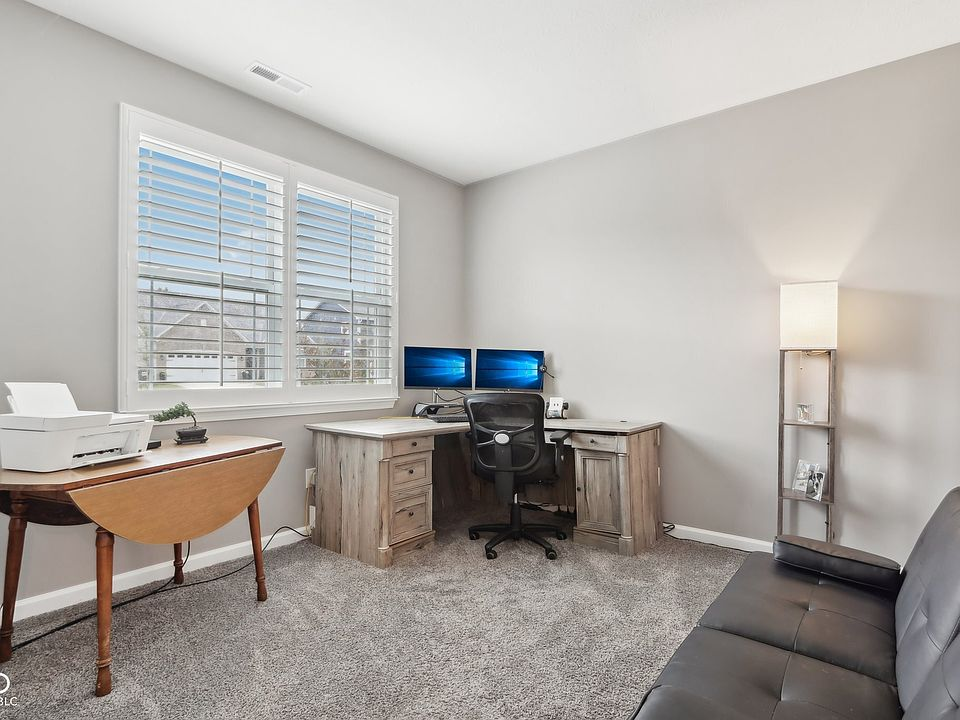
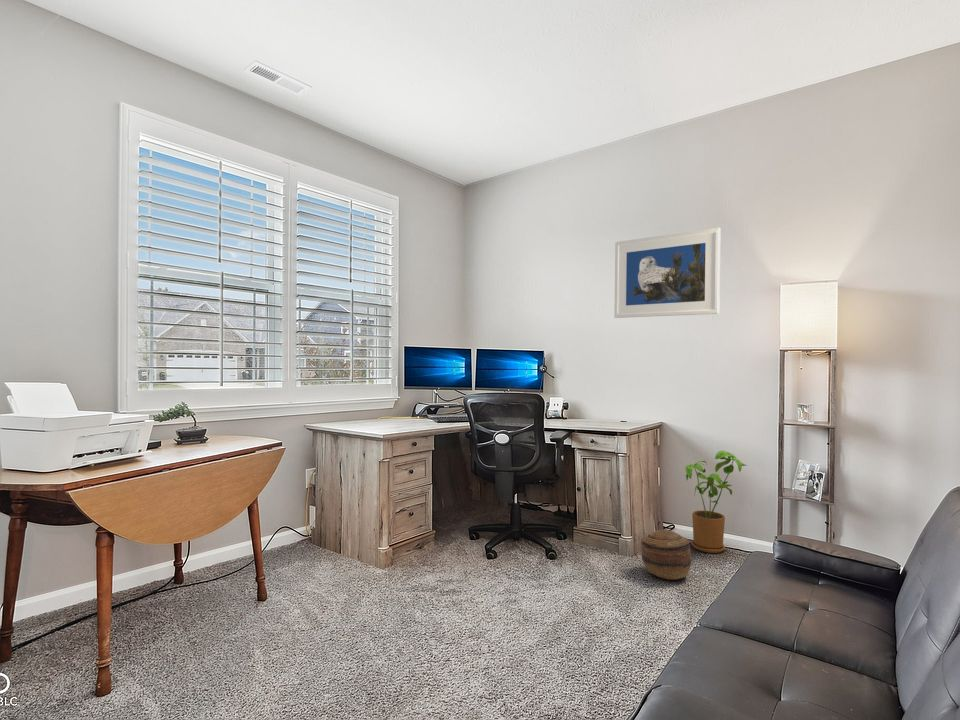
+ basket (665, 553)
+ house plant (710, 500)
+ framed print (664, 275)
